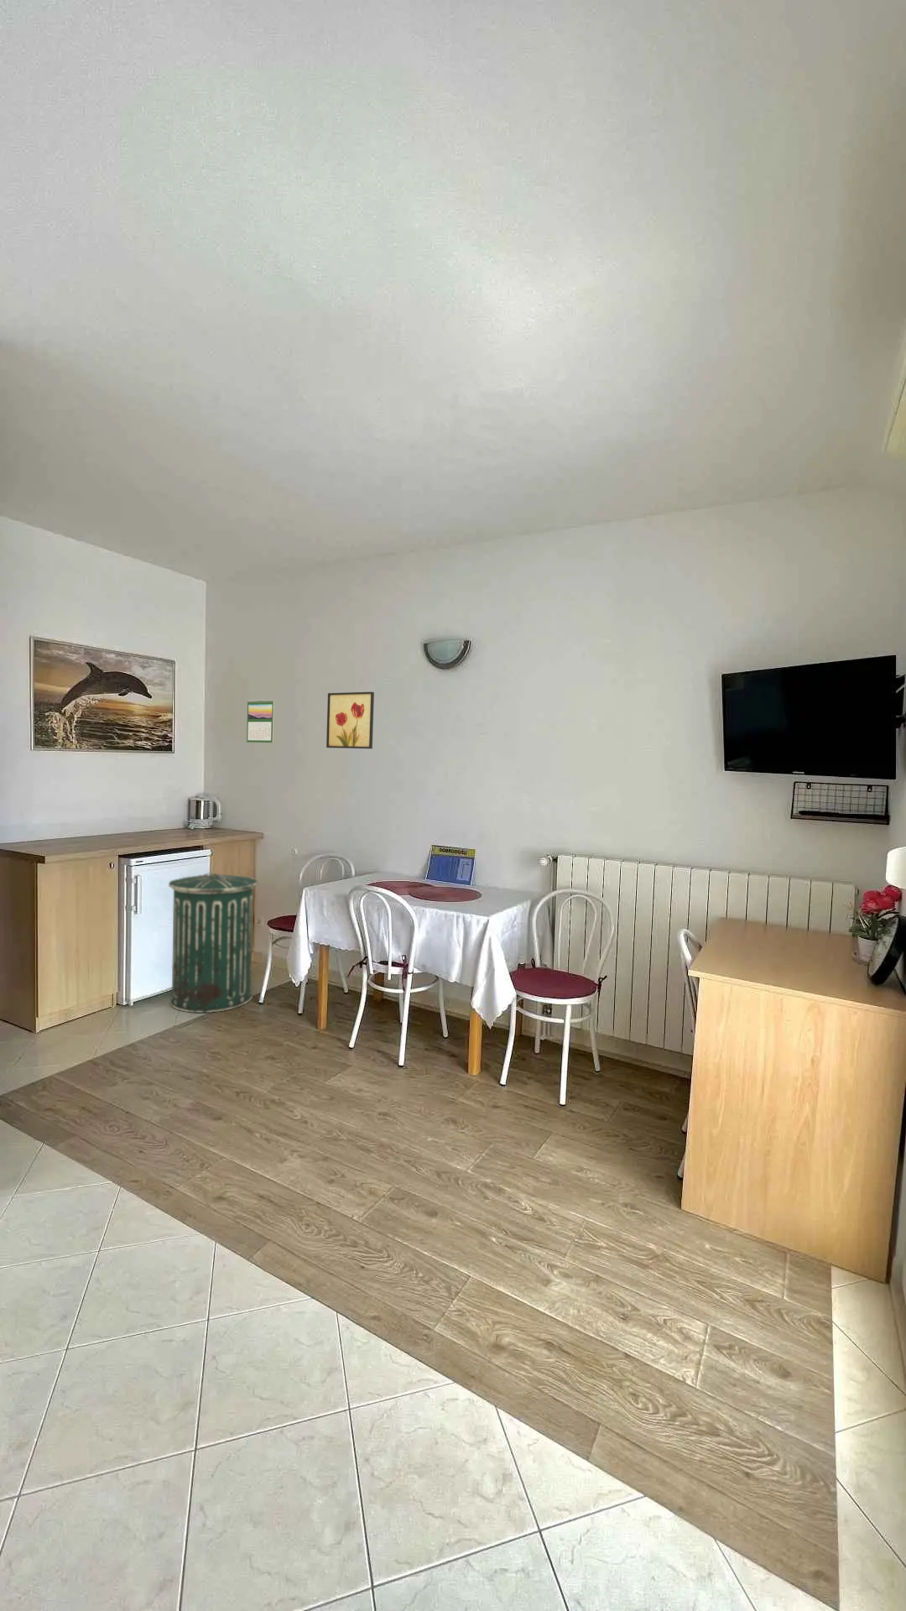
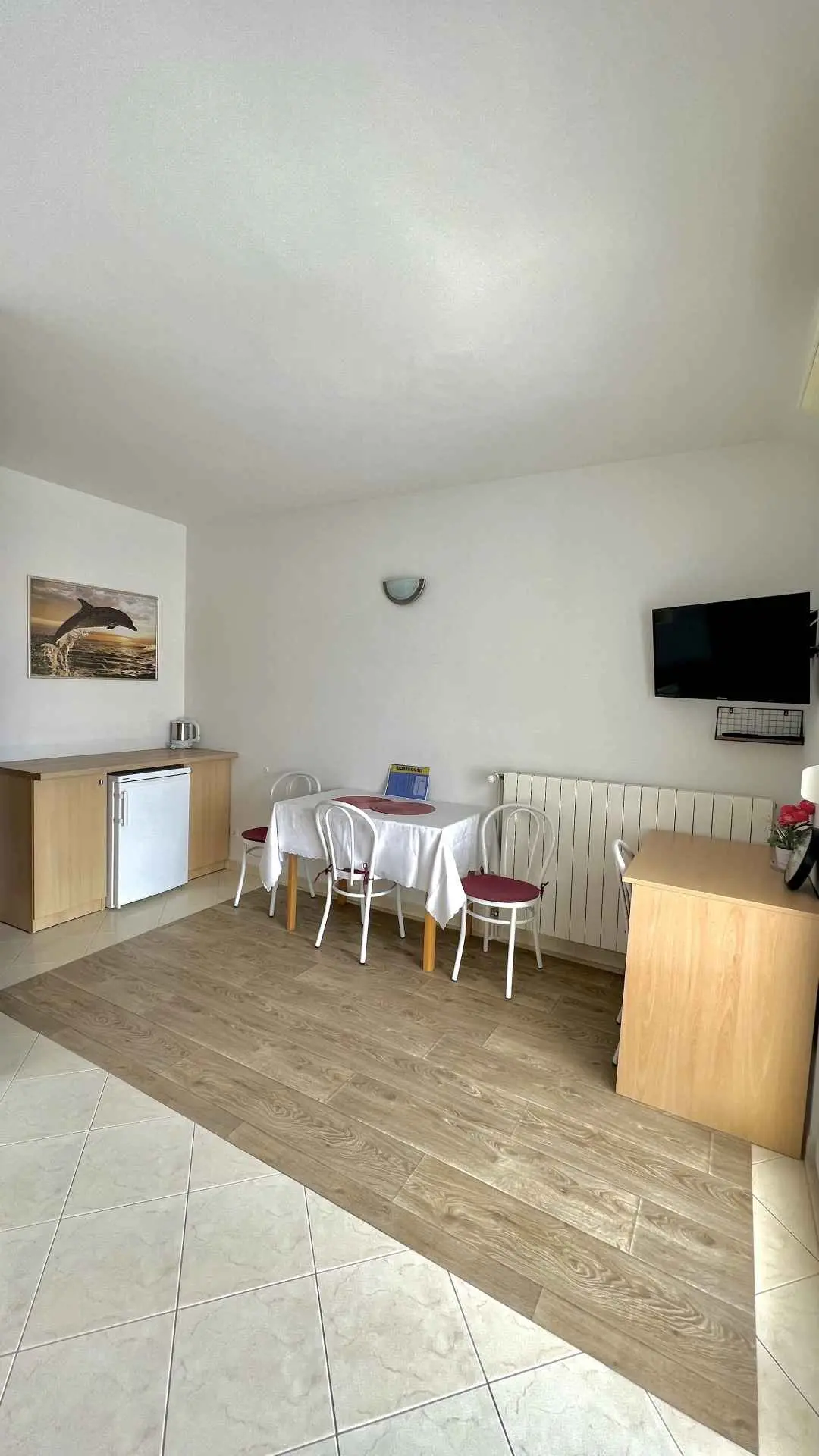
- calendar (260, 720)
- trash can (214, 936)
- wall art (350, 720)
